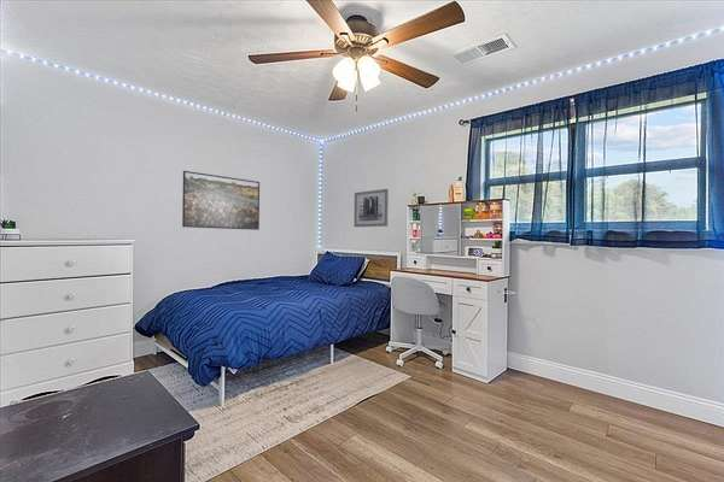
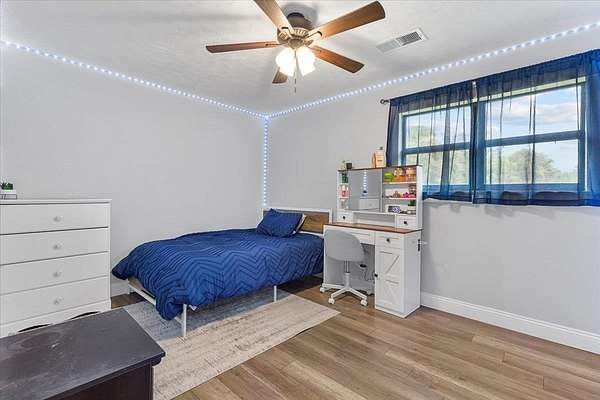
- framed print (223, 202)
- wall art (369, 208)
